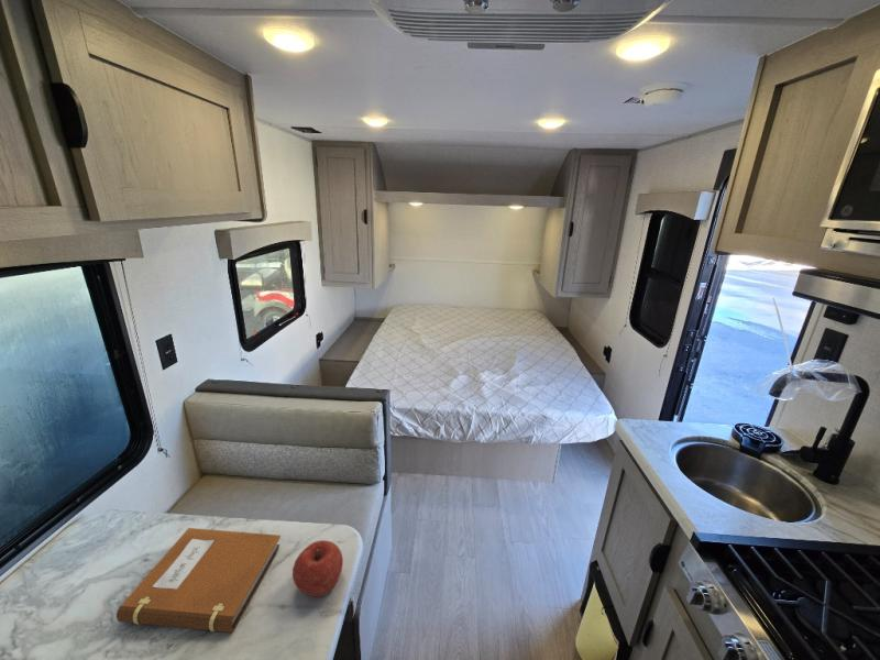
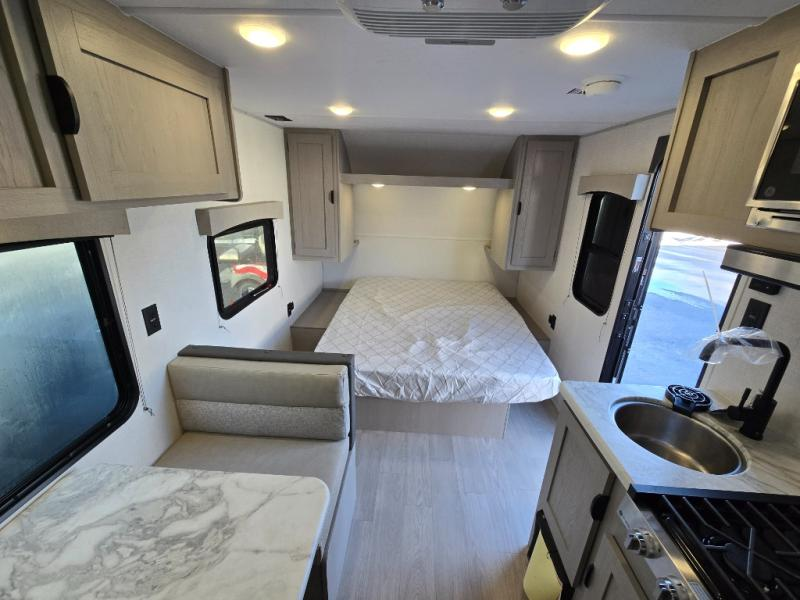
- notebook (205, 575)
- fruit (318, 565)
